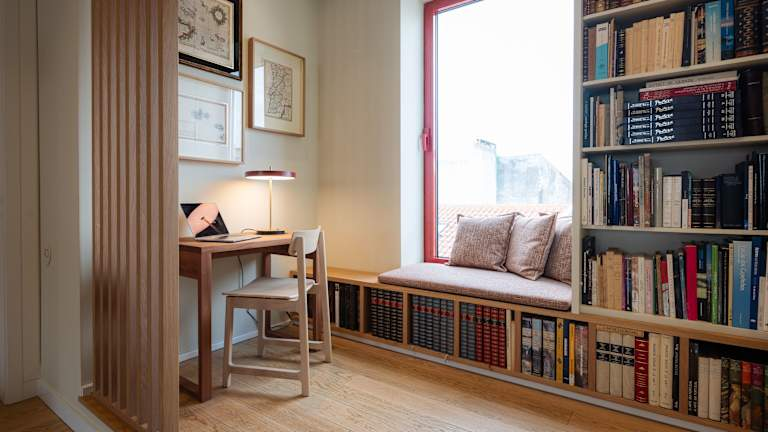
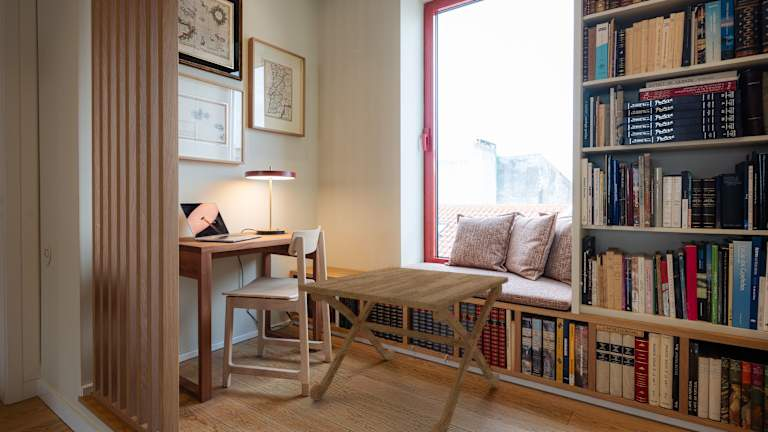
+ side table (409, 336)
